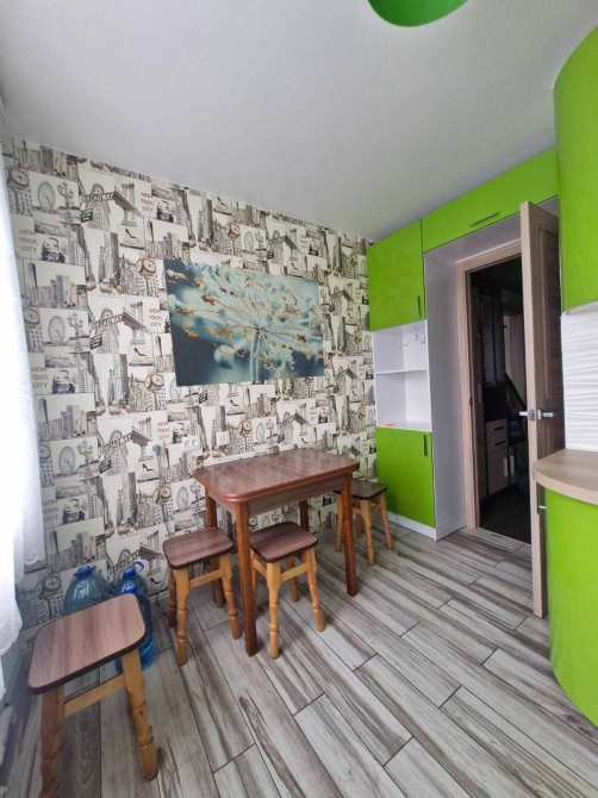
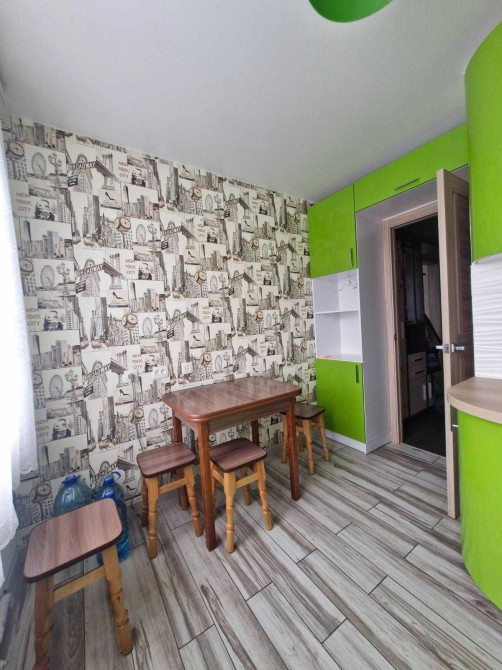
- wall art (256, 326)
